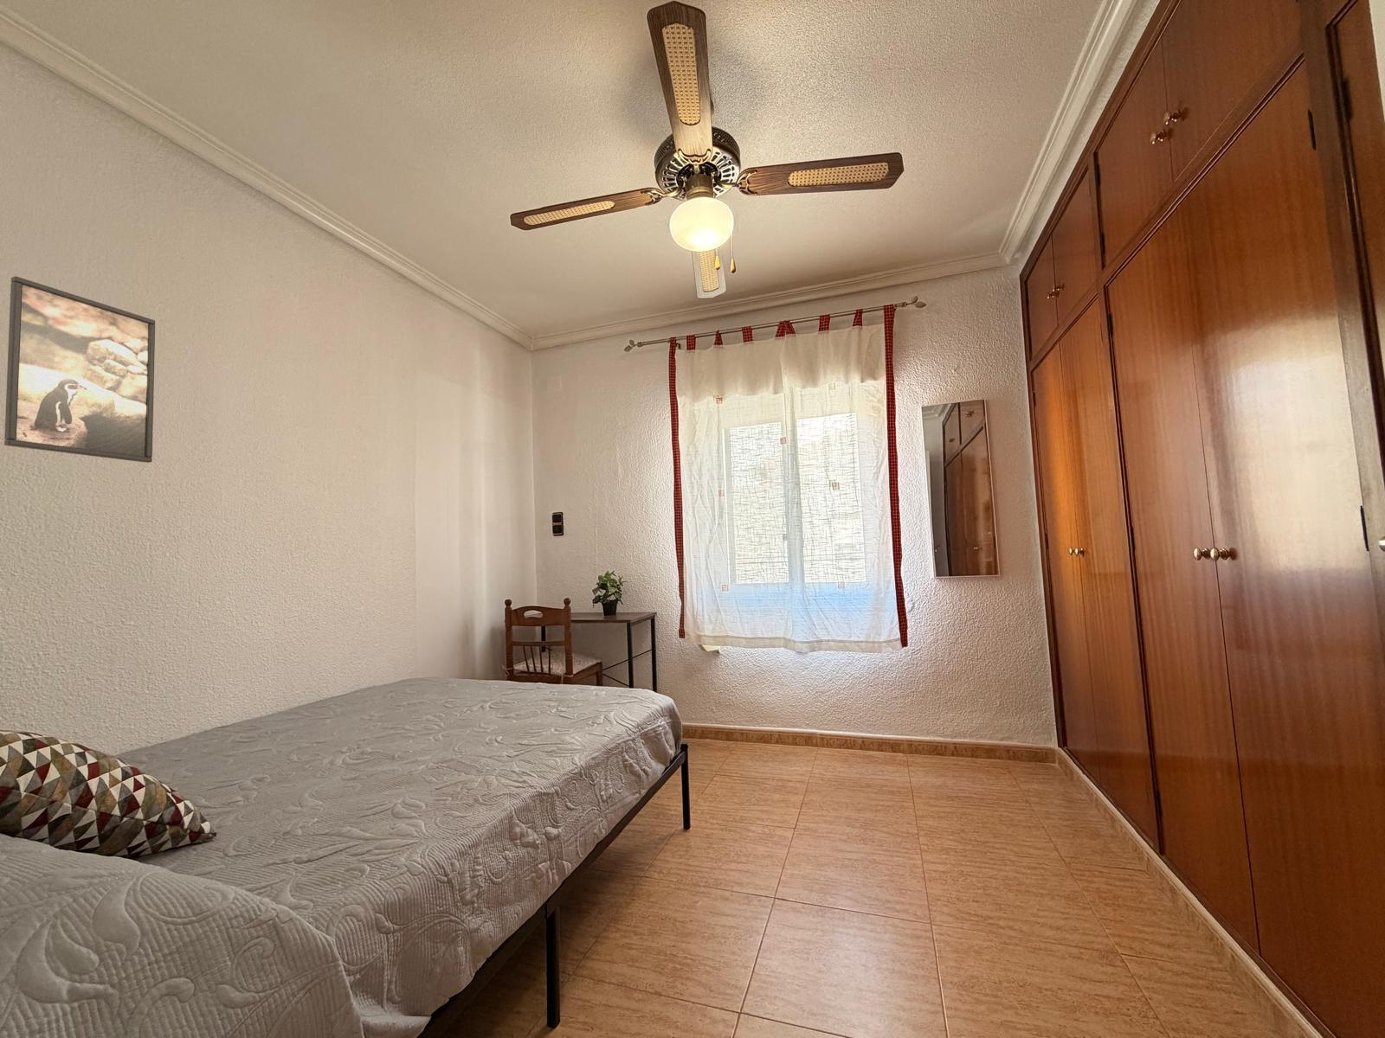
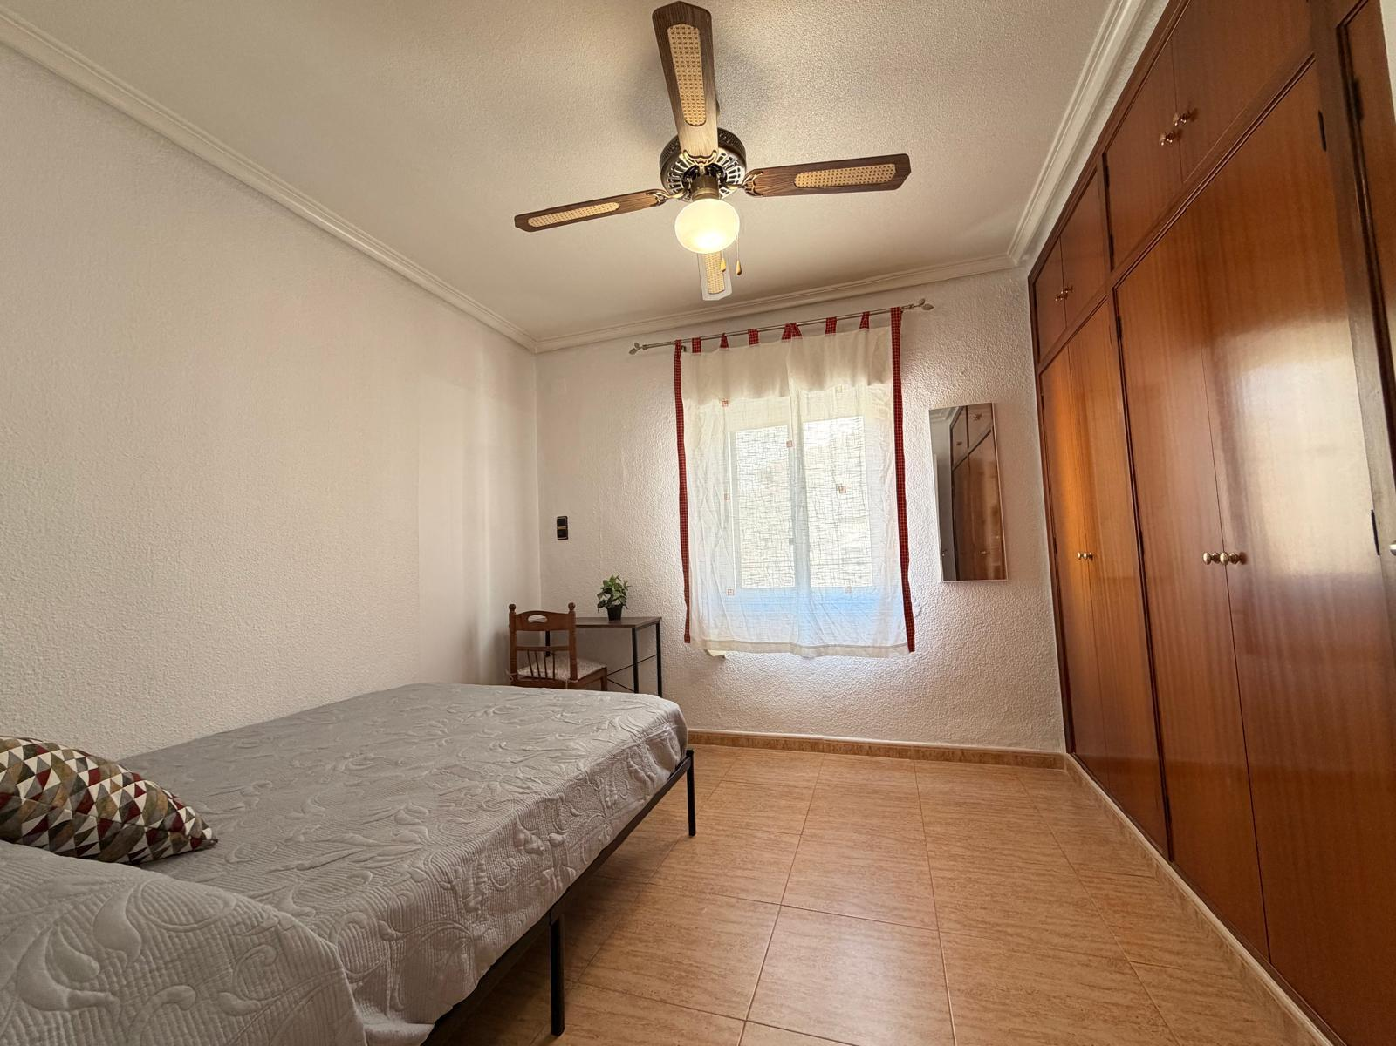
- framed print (86, 376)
